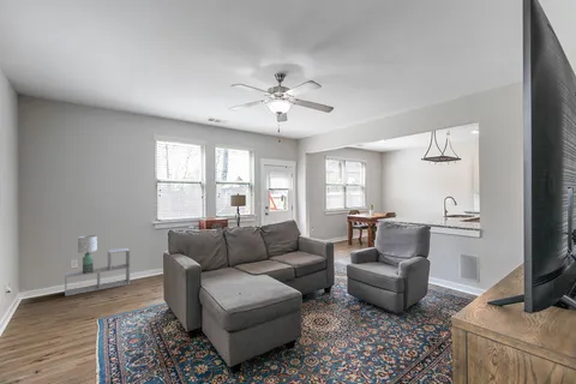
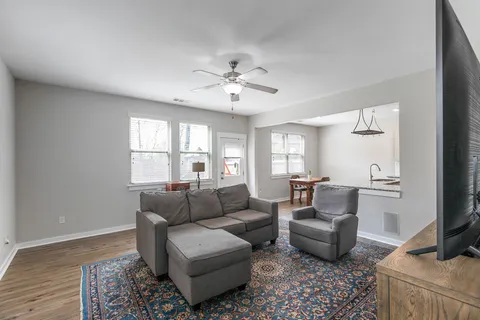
- shelving unit (98, 269)
- lamp (88, 252)
